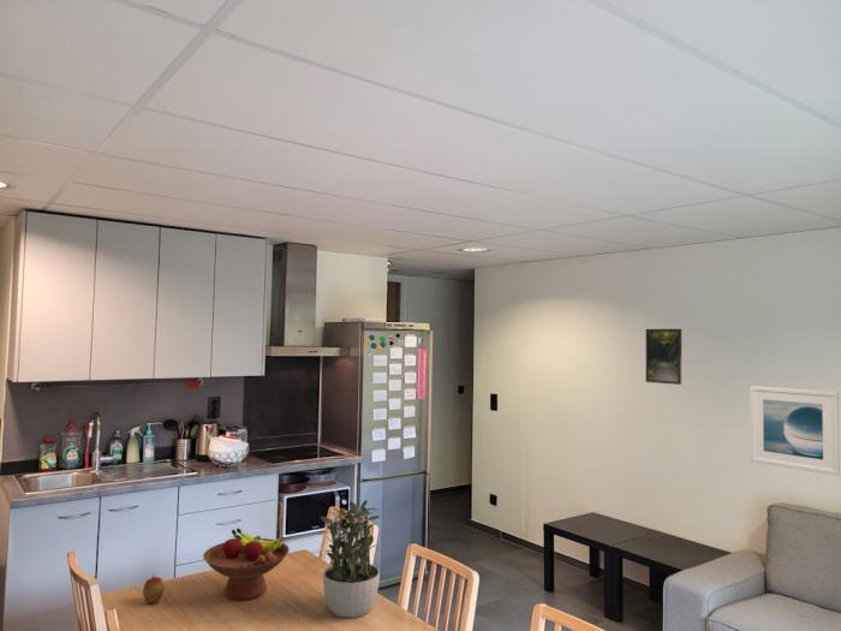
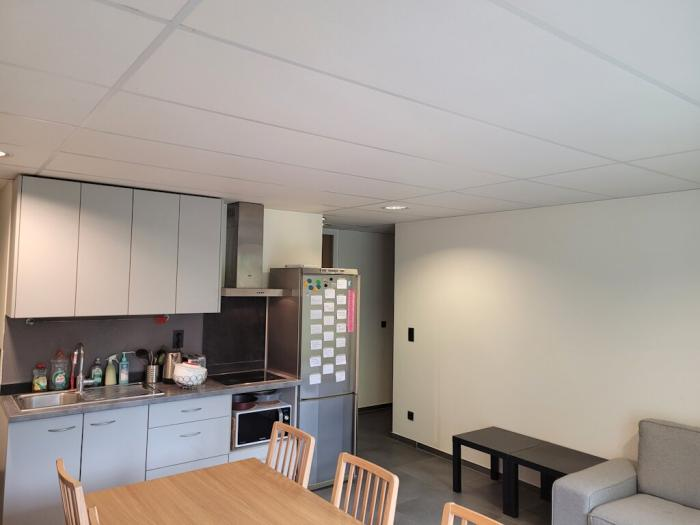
- fruit bowl (246, 564)
- potted plant (347, 553)
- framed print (792, 428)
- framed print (663, 356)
- apple (153, 587)
